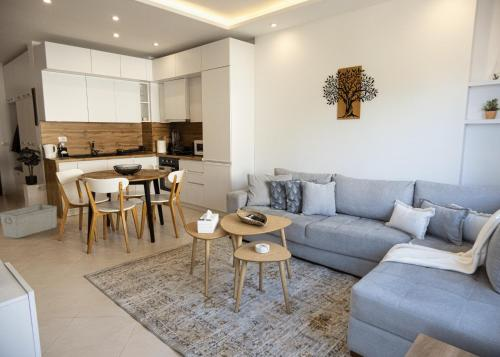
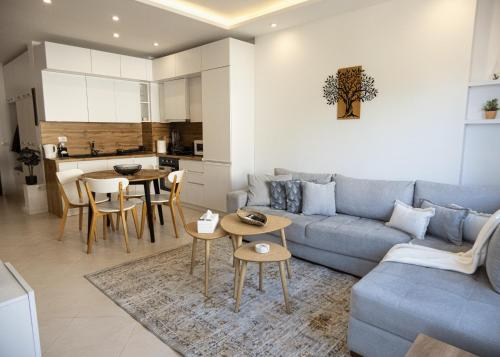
- storage bin (30, 220)
